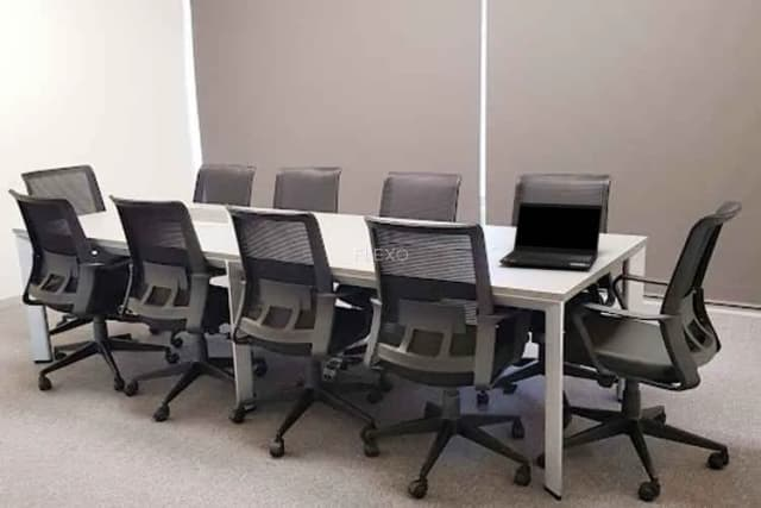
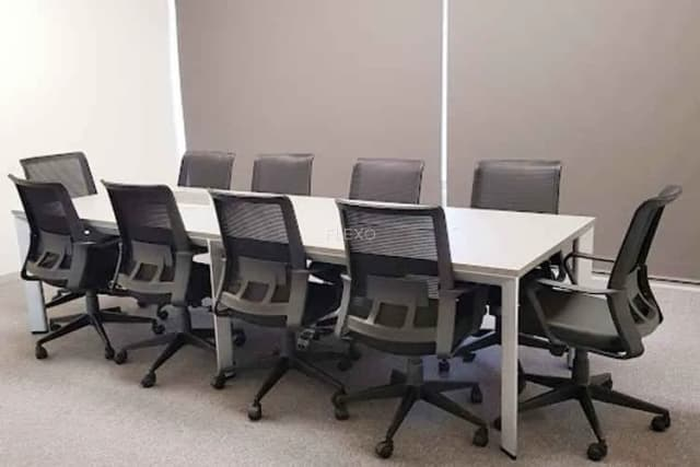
- laptop computer (552, 233)
